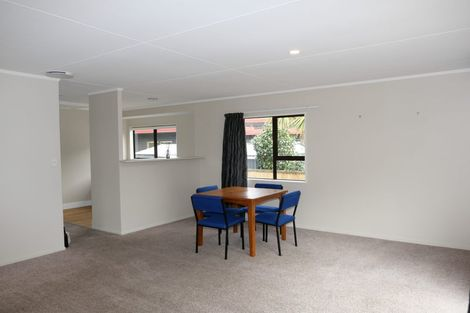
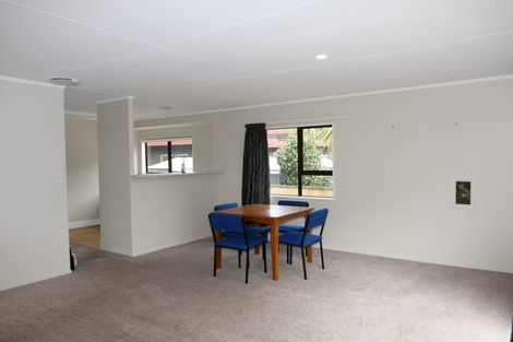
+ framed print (463, 192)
